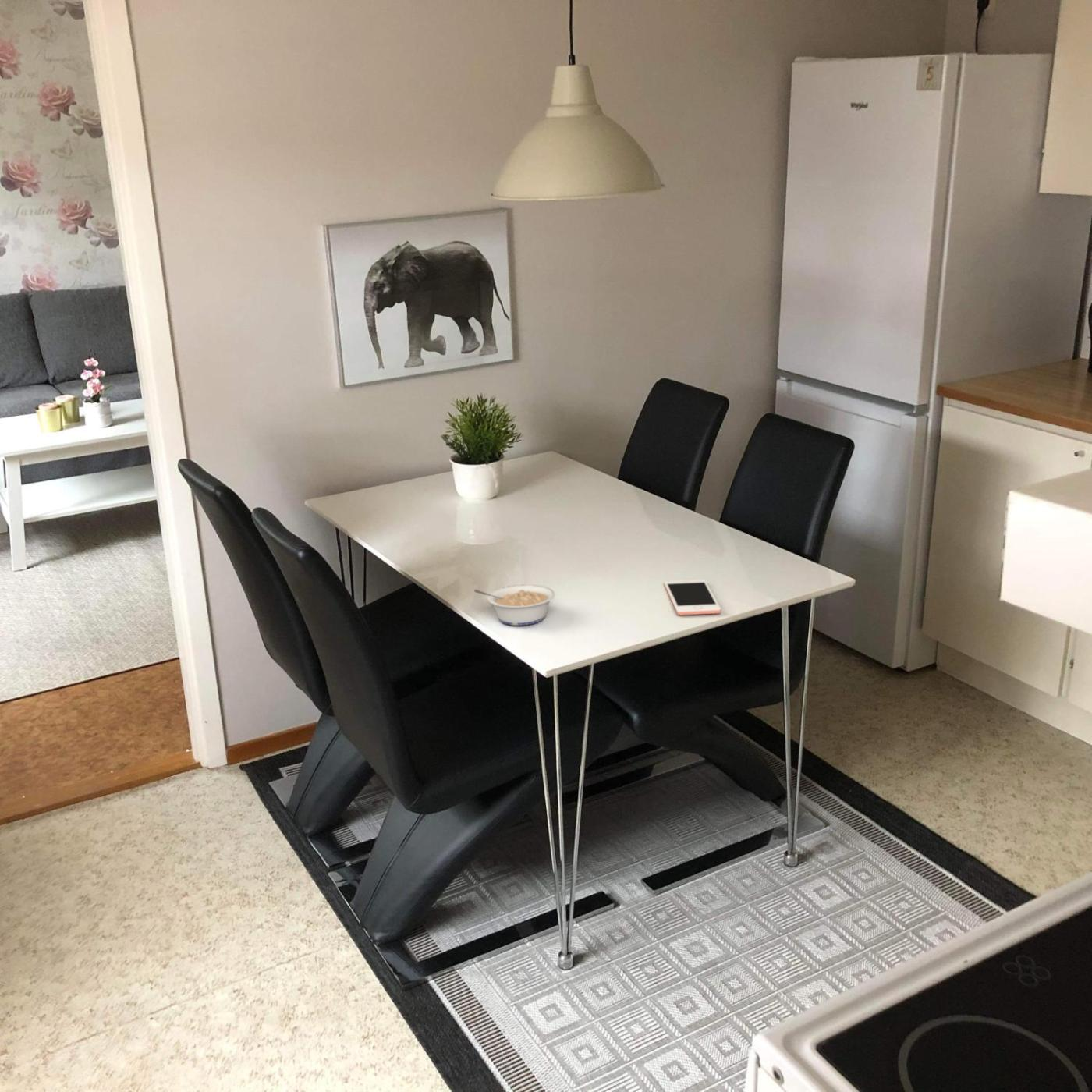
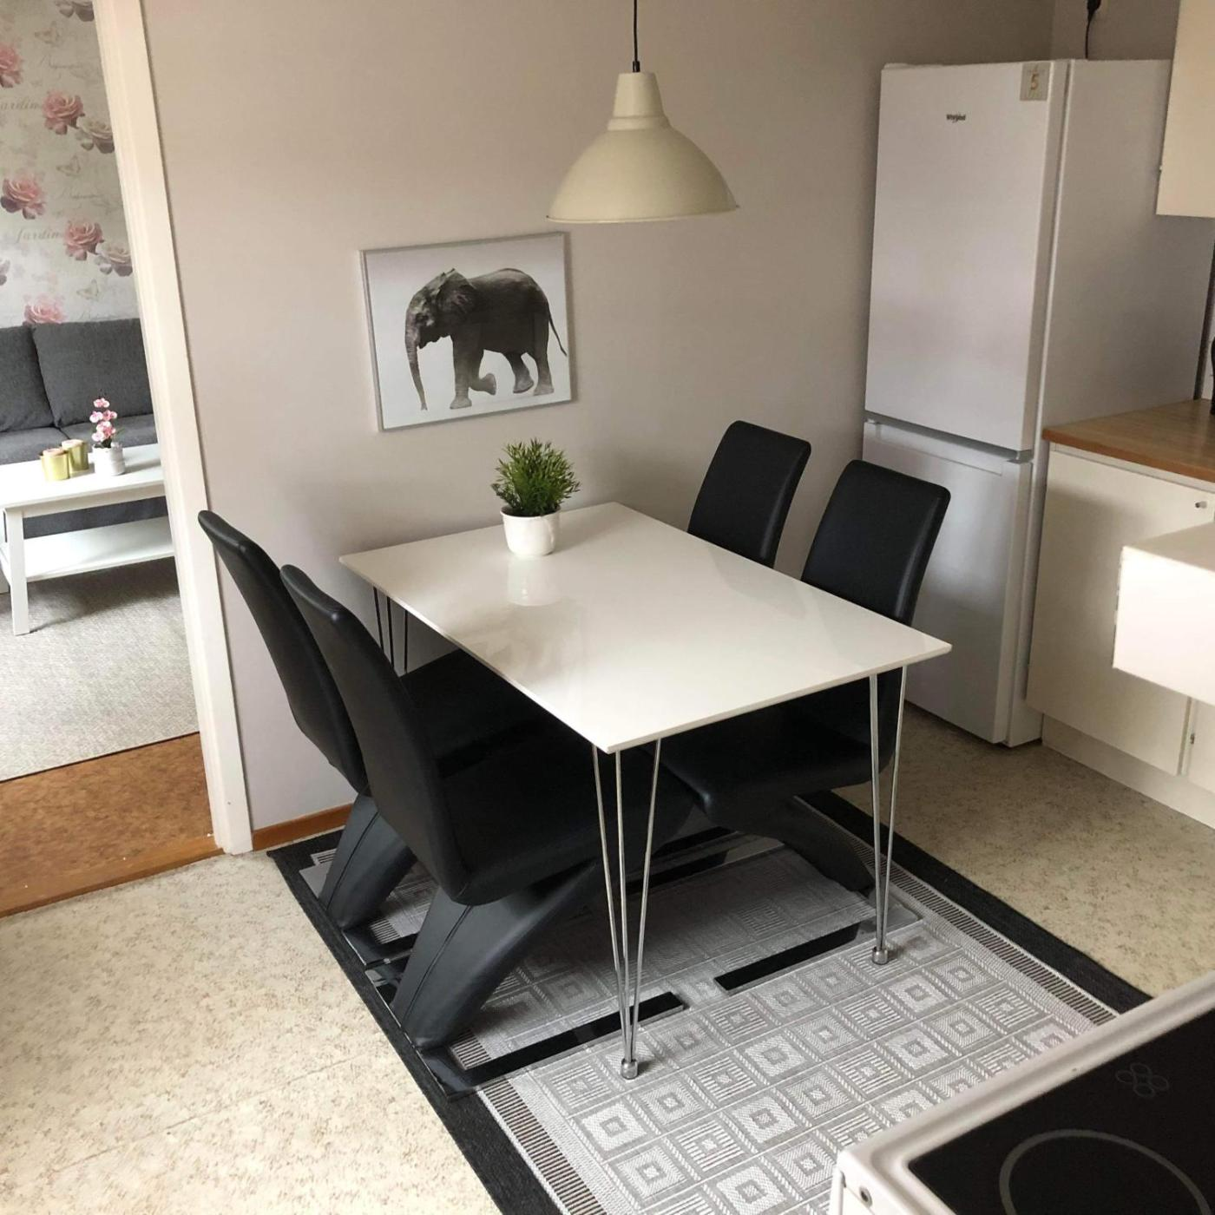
- legume (519, 604)
- cell phone (691, 596)
